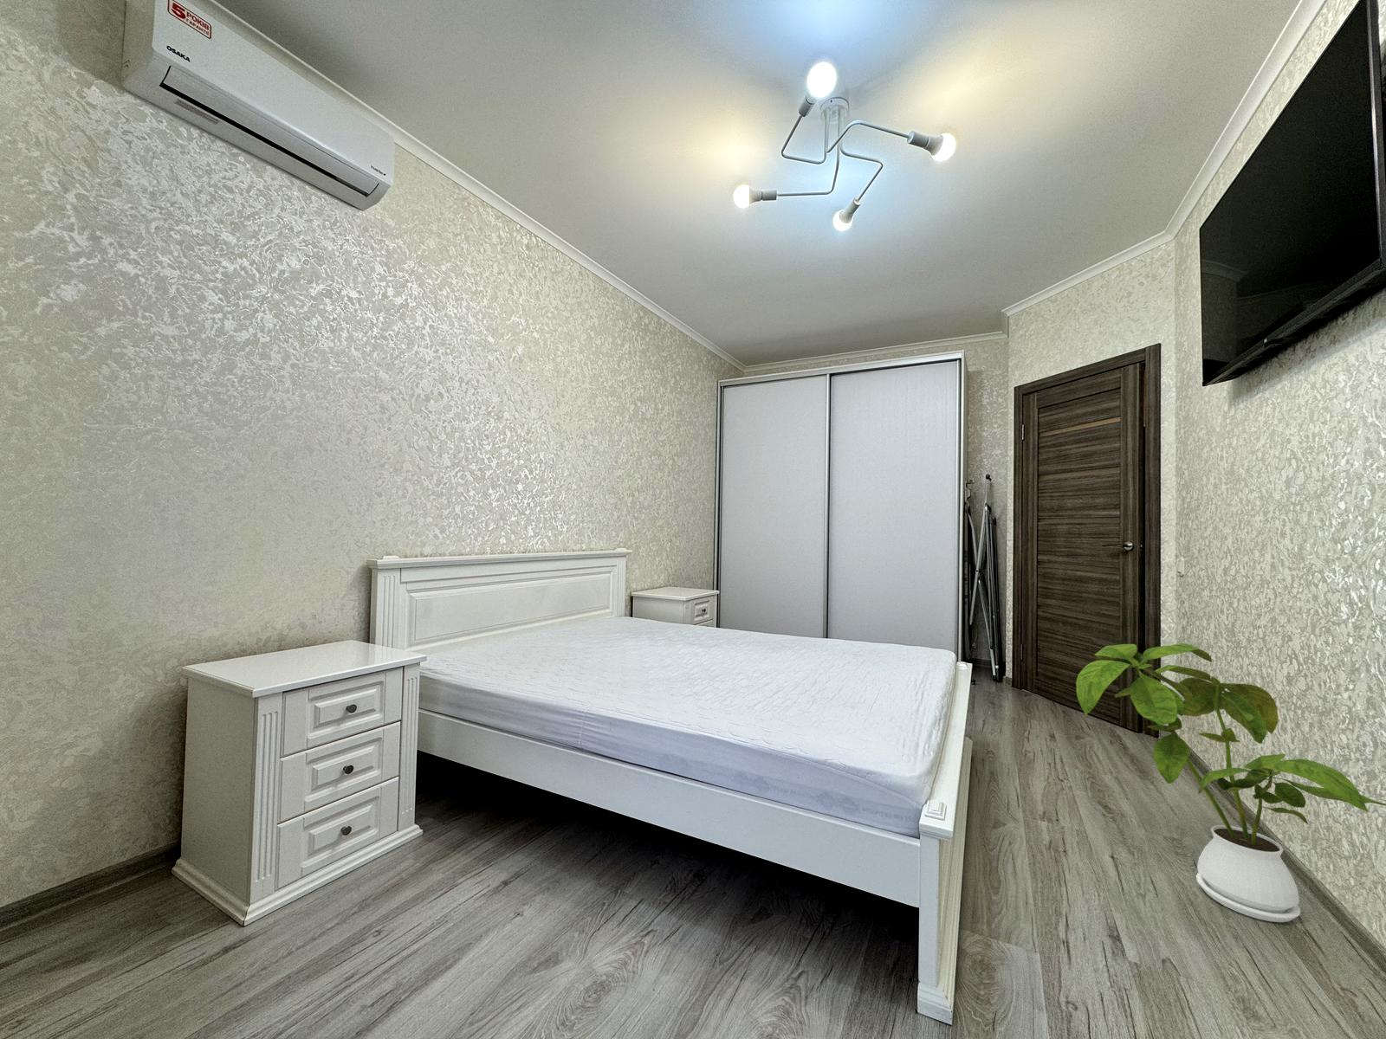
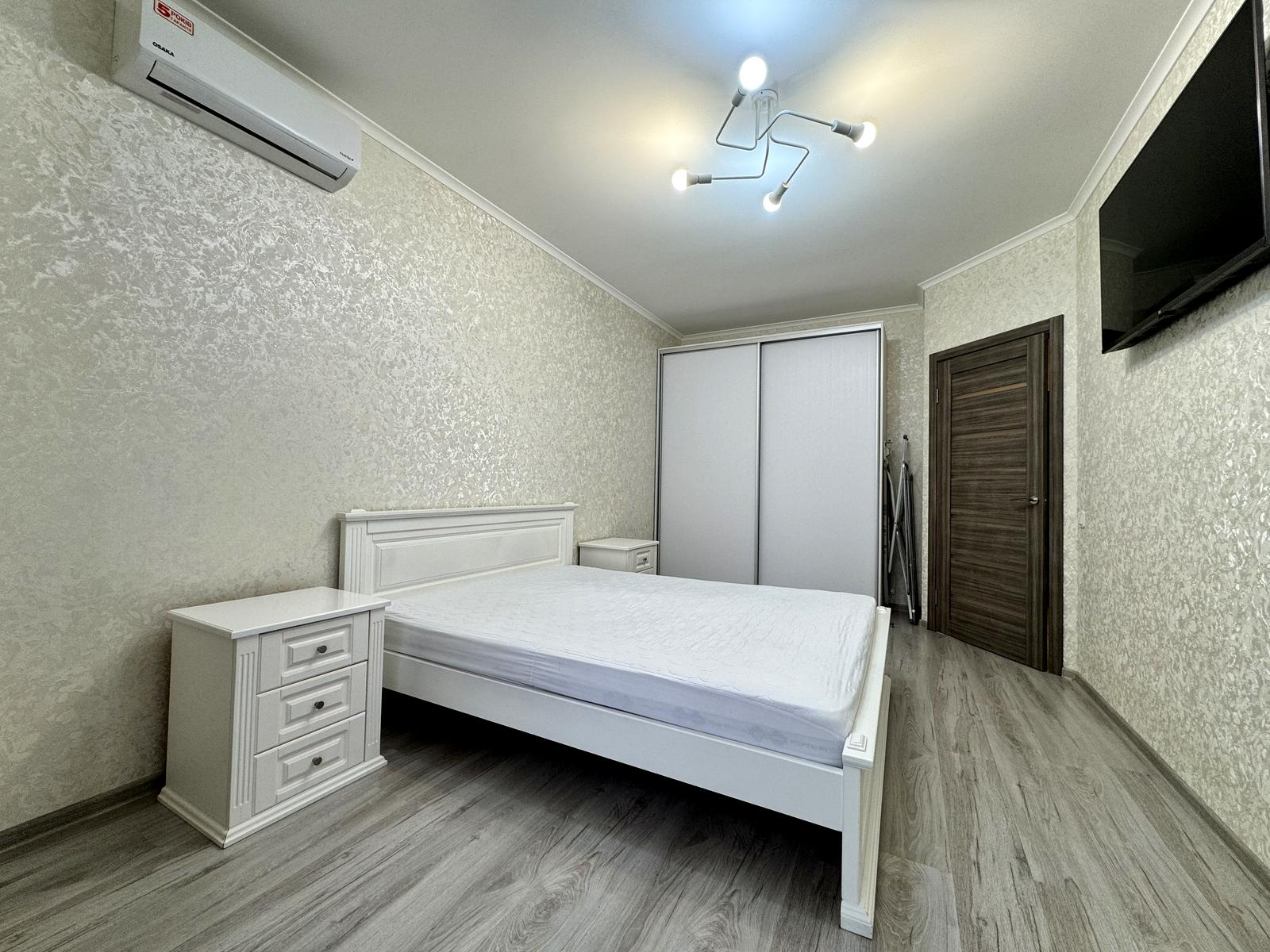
- house plant (1196, 771)
